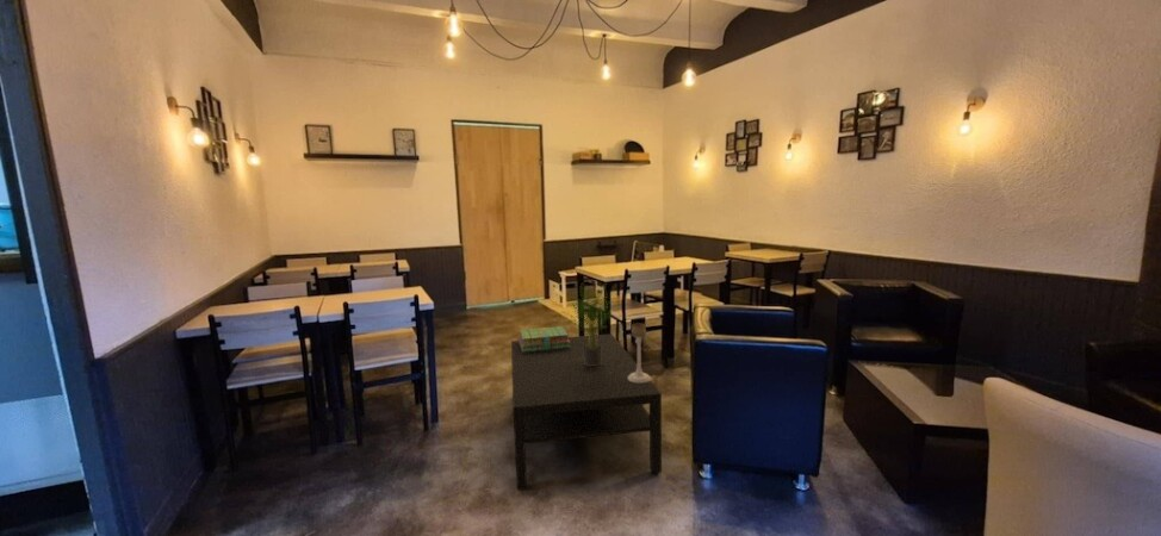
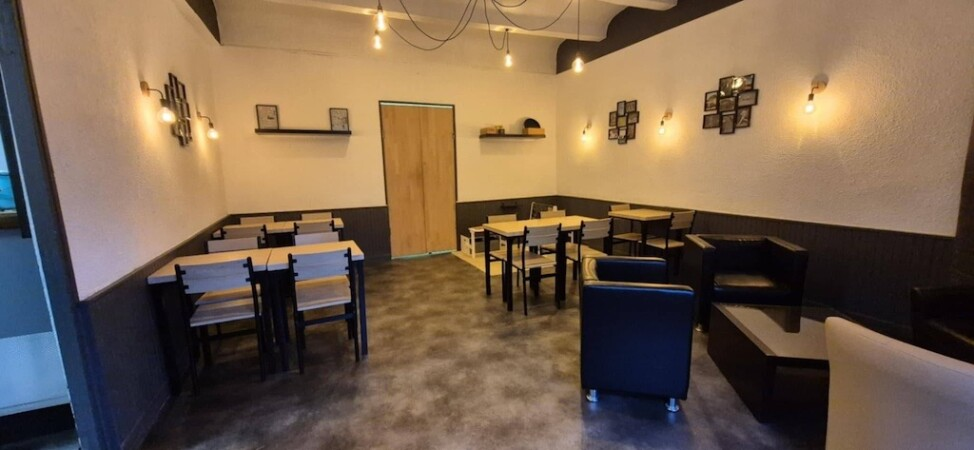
- candle holder (639, 351)
- coffee table (573, 395)
- stack of books (542, 337)
- potted plant (586, 322)
